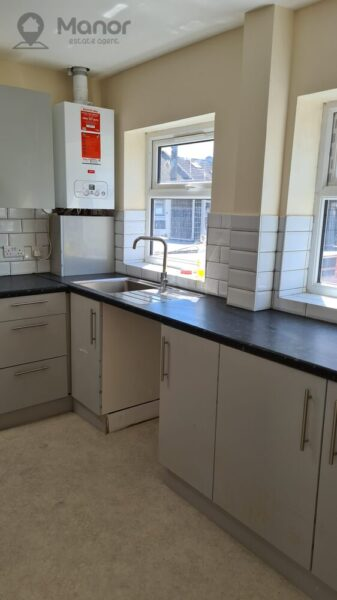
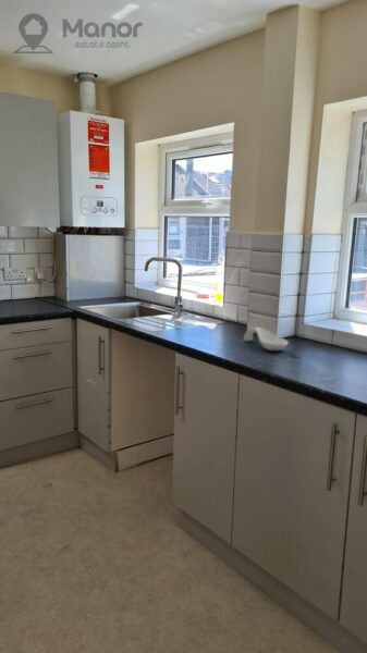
+ spoon rest (264, 337)
